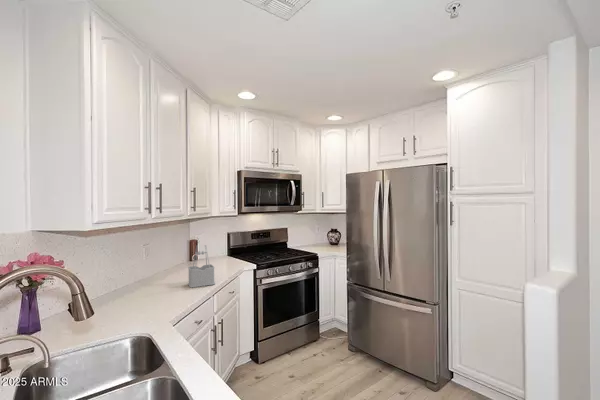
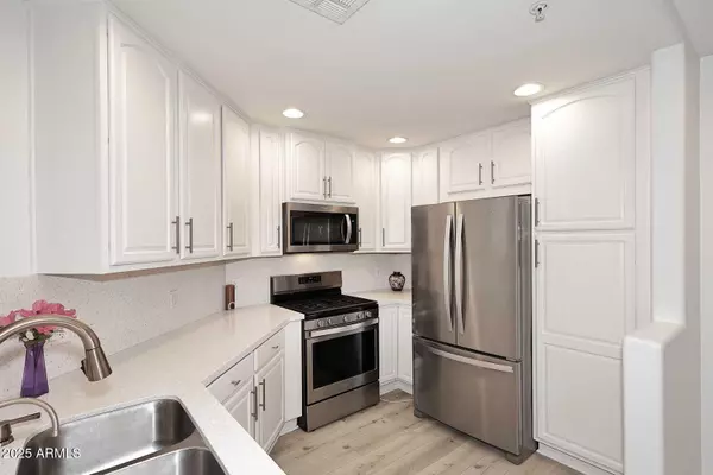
- utensil holder (203, 265)
